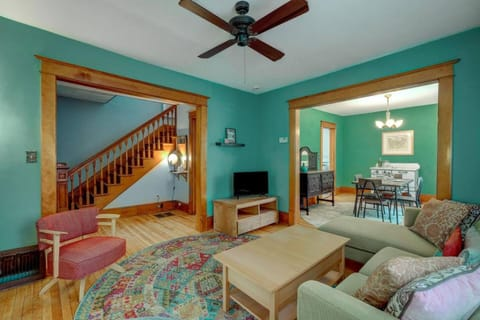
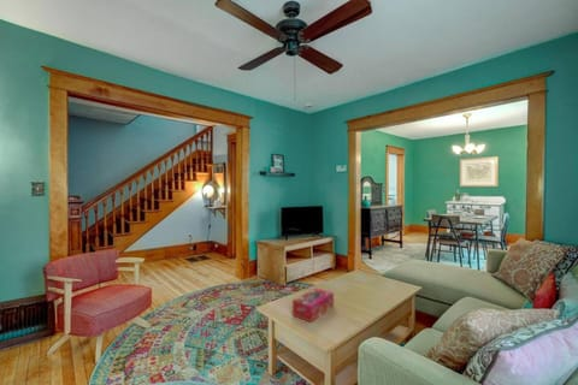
+ tissue box (313, 303)
